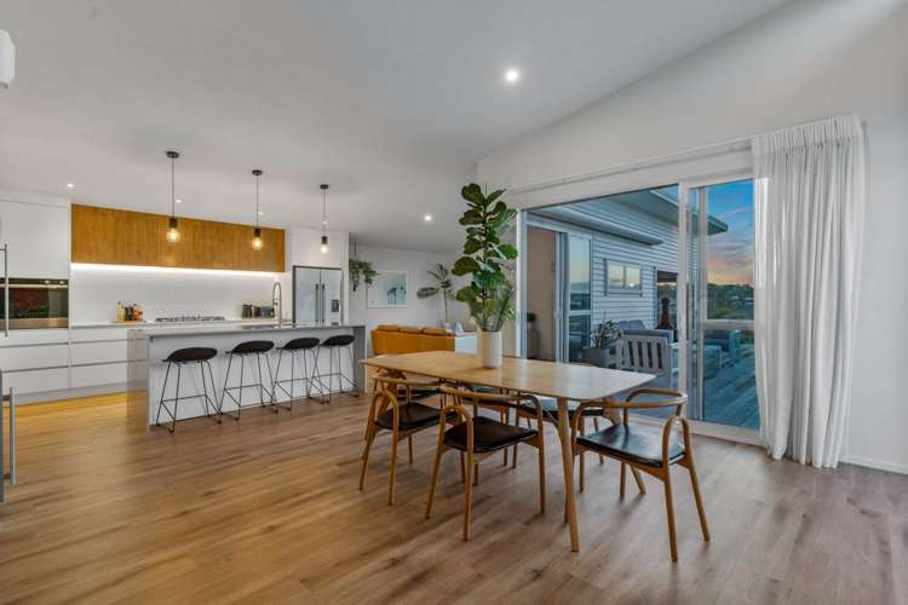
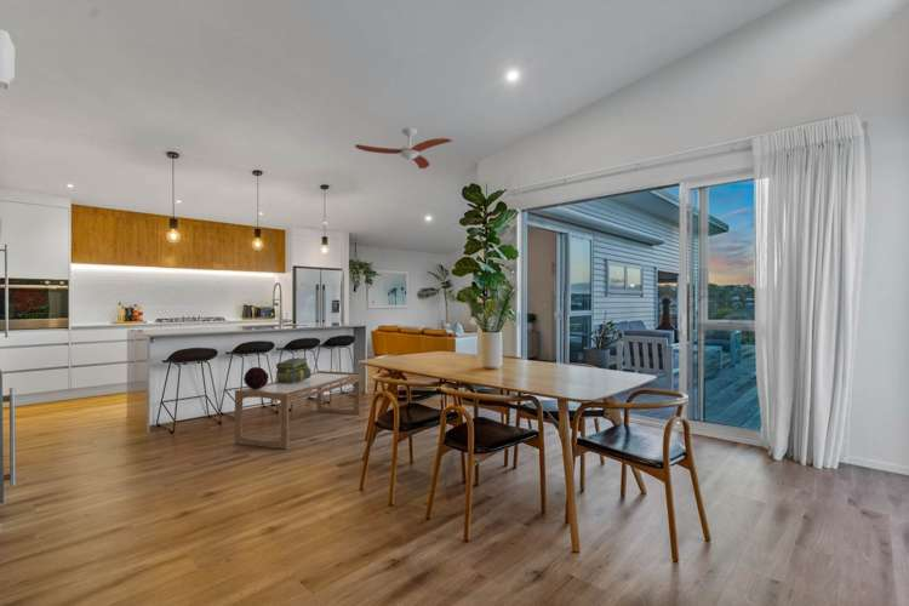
+ stack of books (292, 368)
+ coffee table (304, 398)
+ ceiling fan (402, 147)
+ decorative orb (256, 376)
